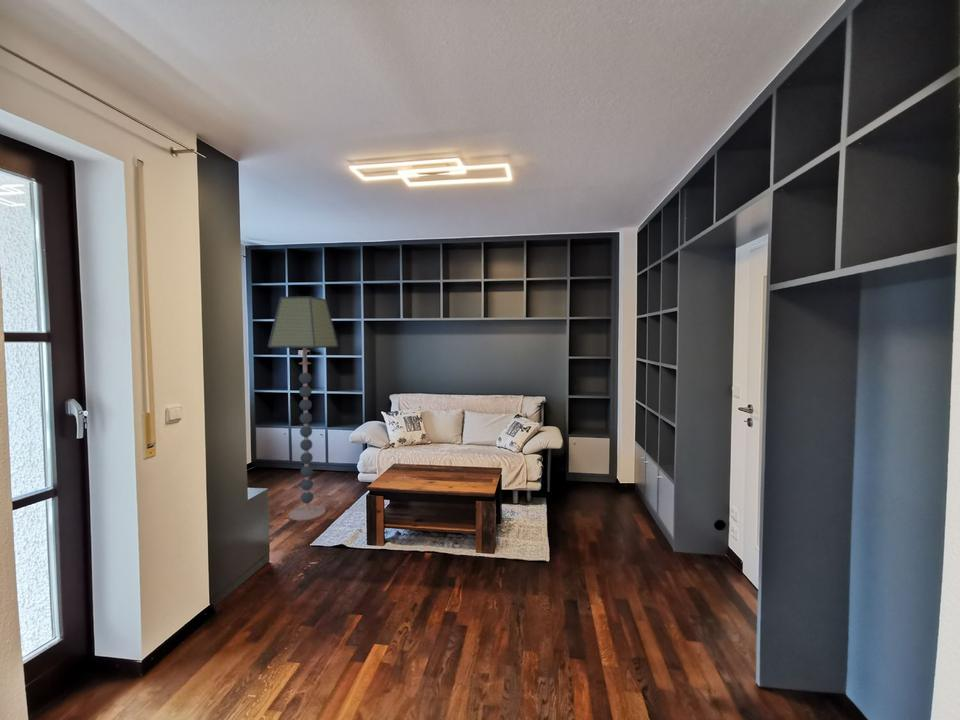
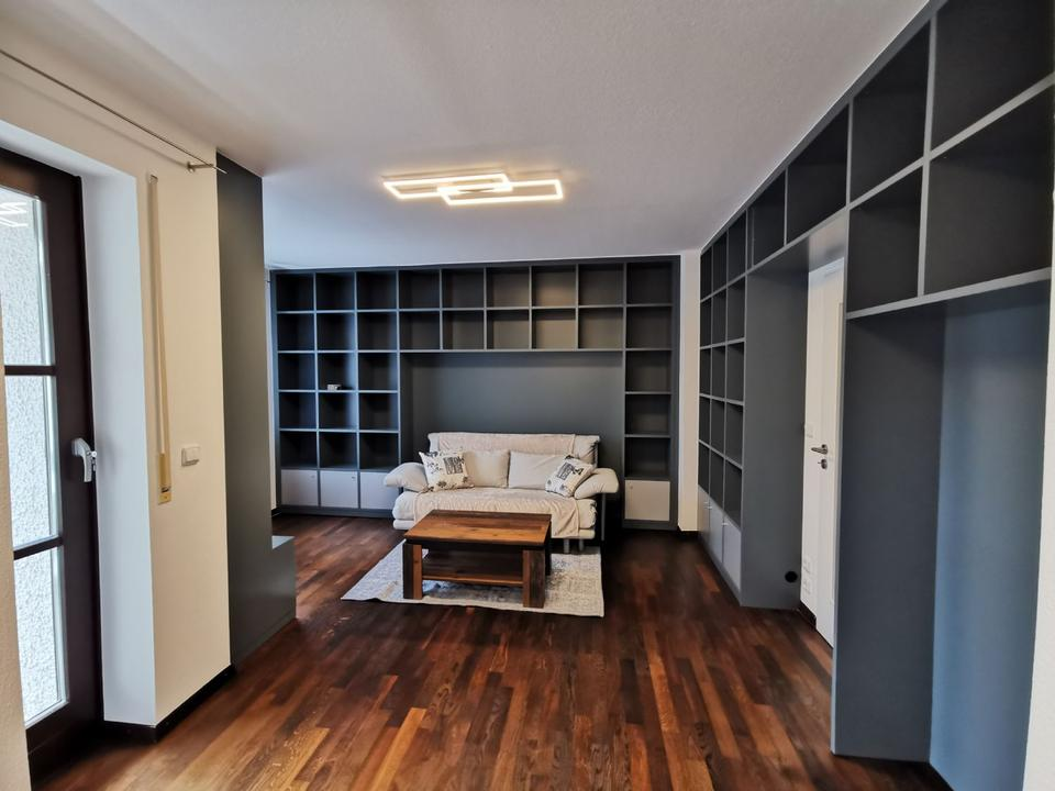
- floor lamp (305, 406)
